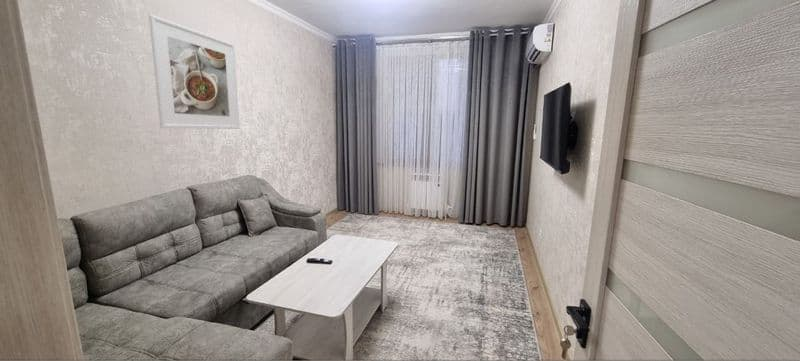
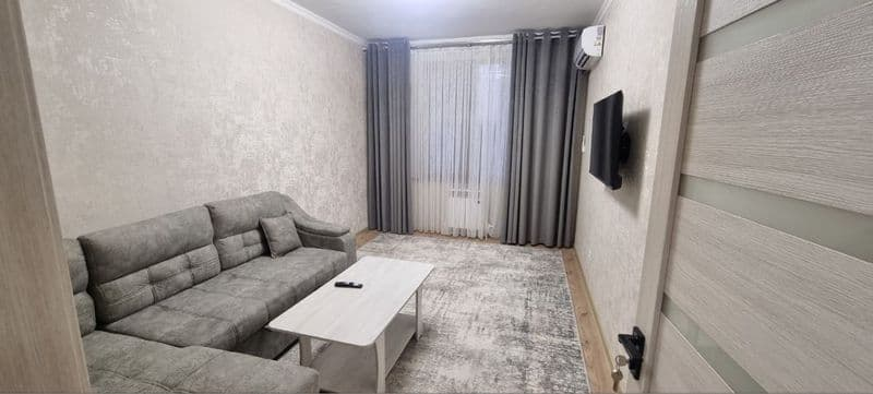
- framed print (201, 81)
